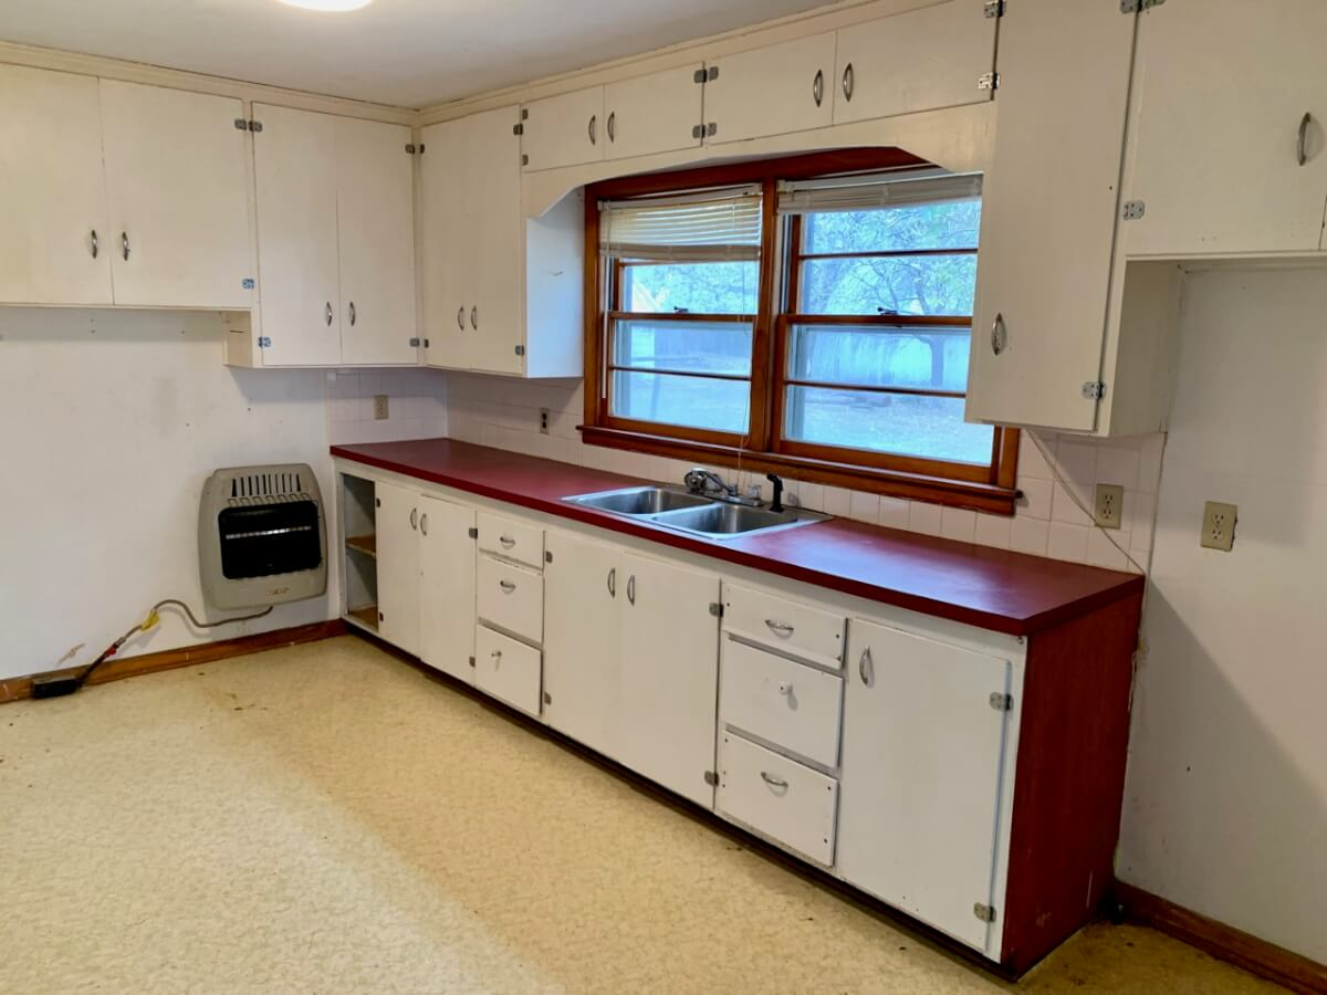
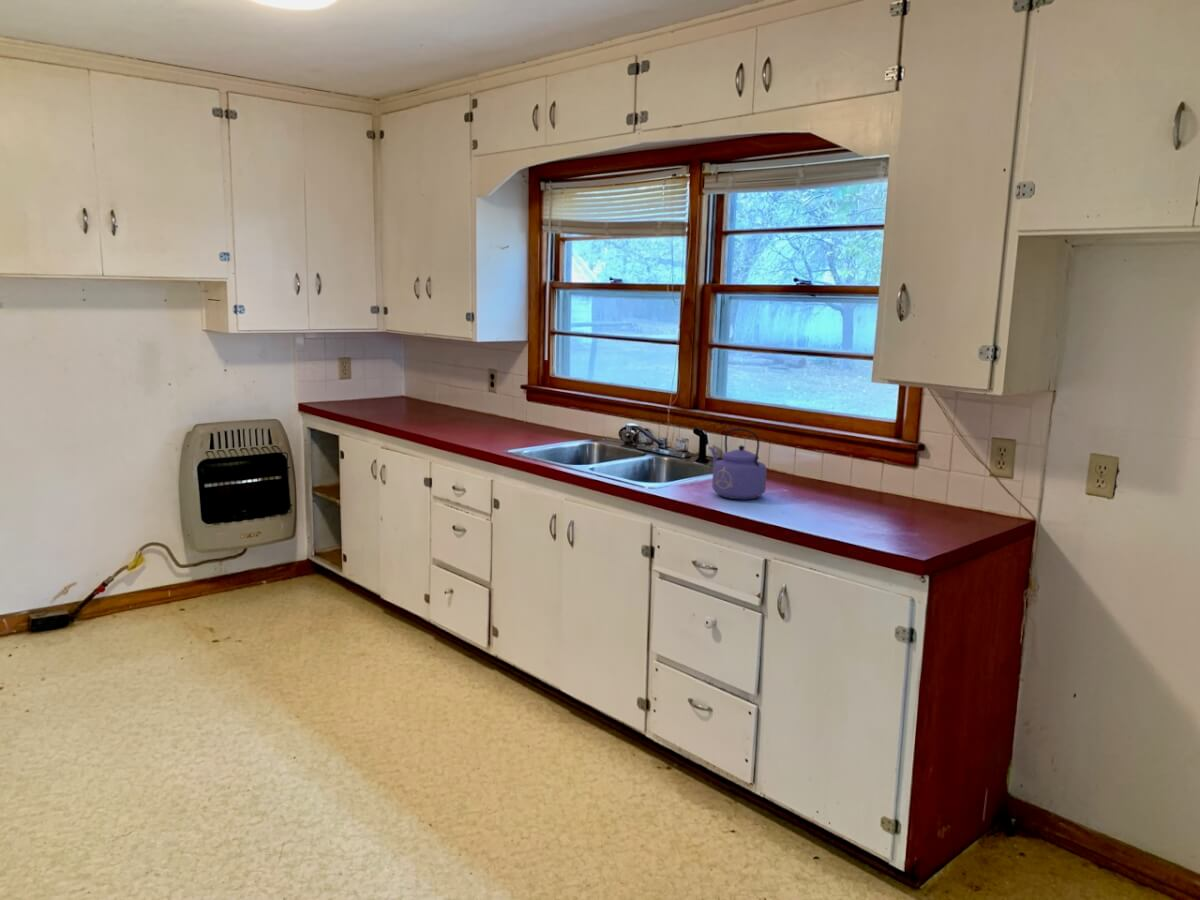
+ kettle (734, 460)
